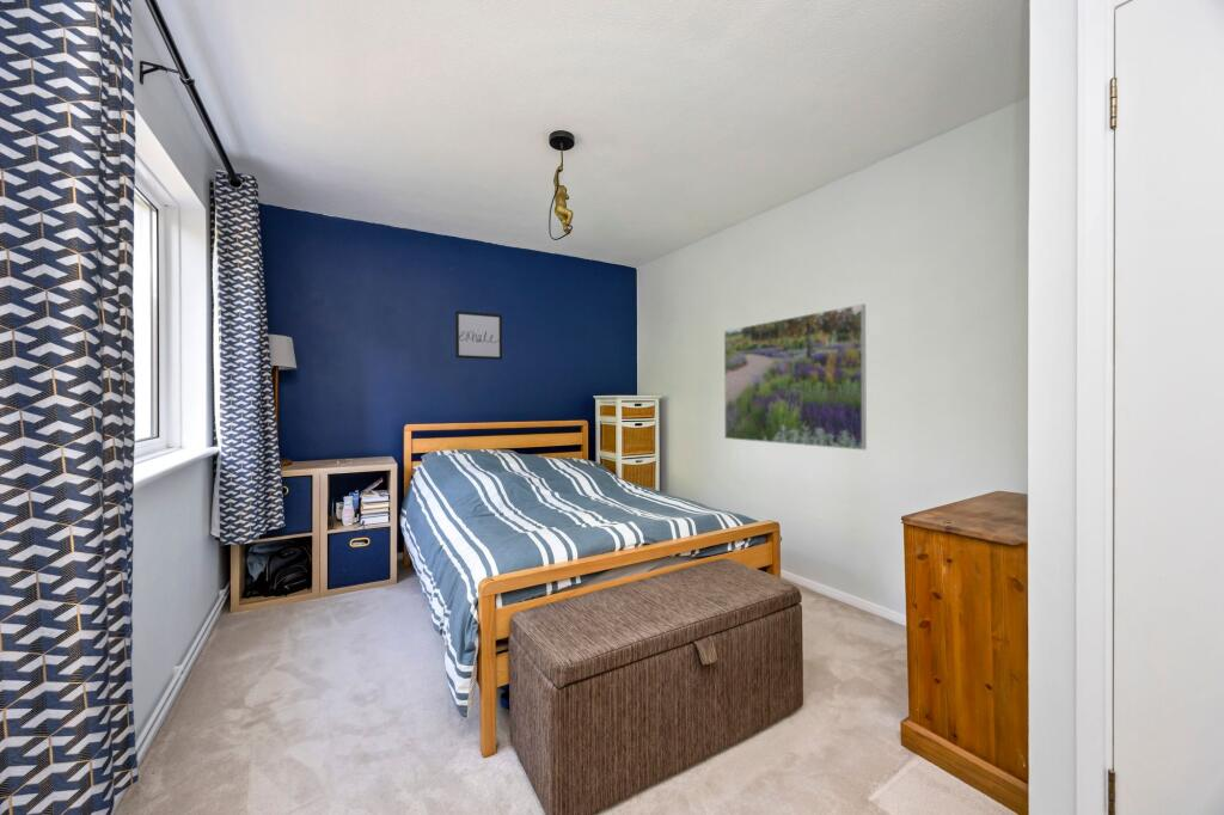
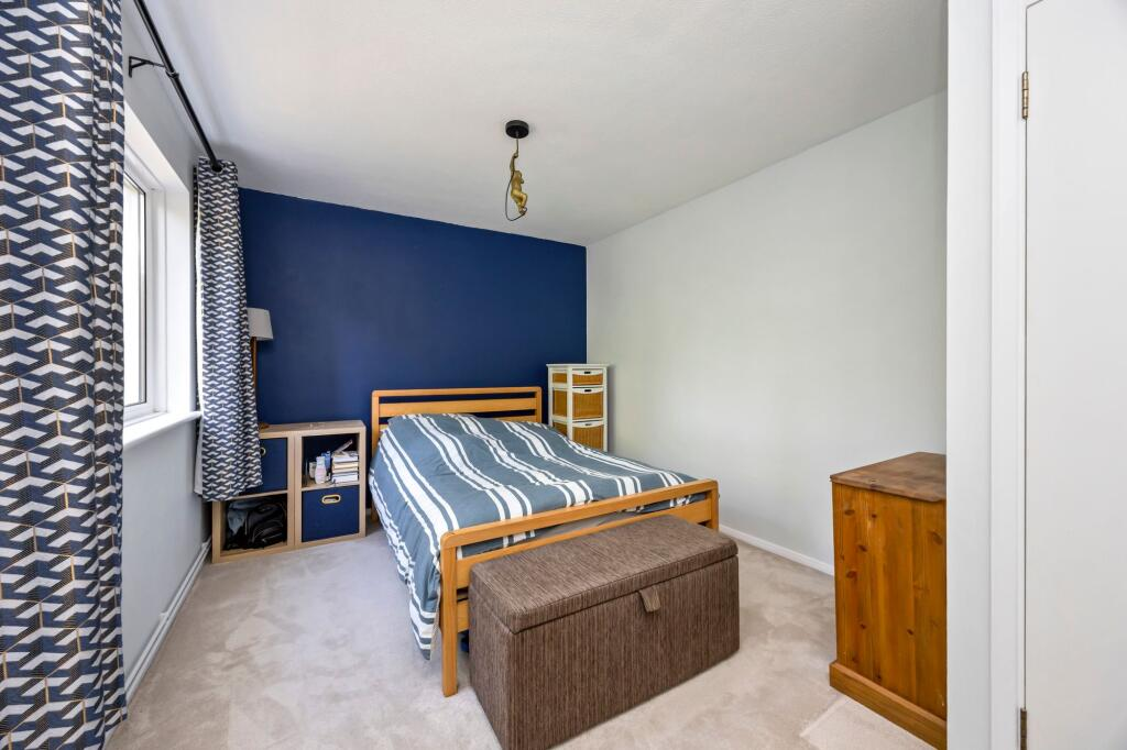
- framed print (784, 381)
- wall art (478, 336)
